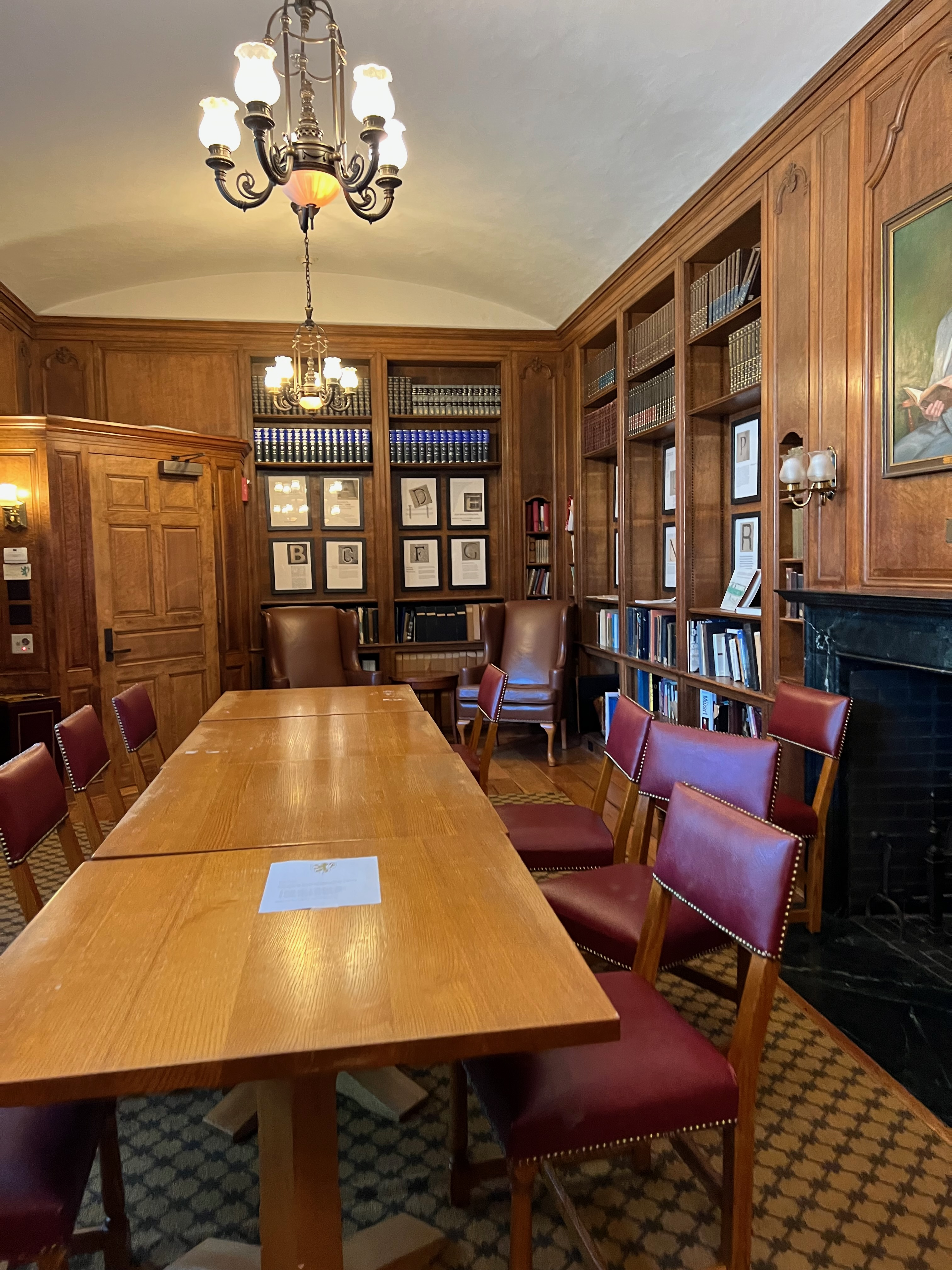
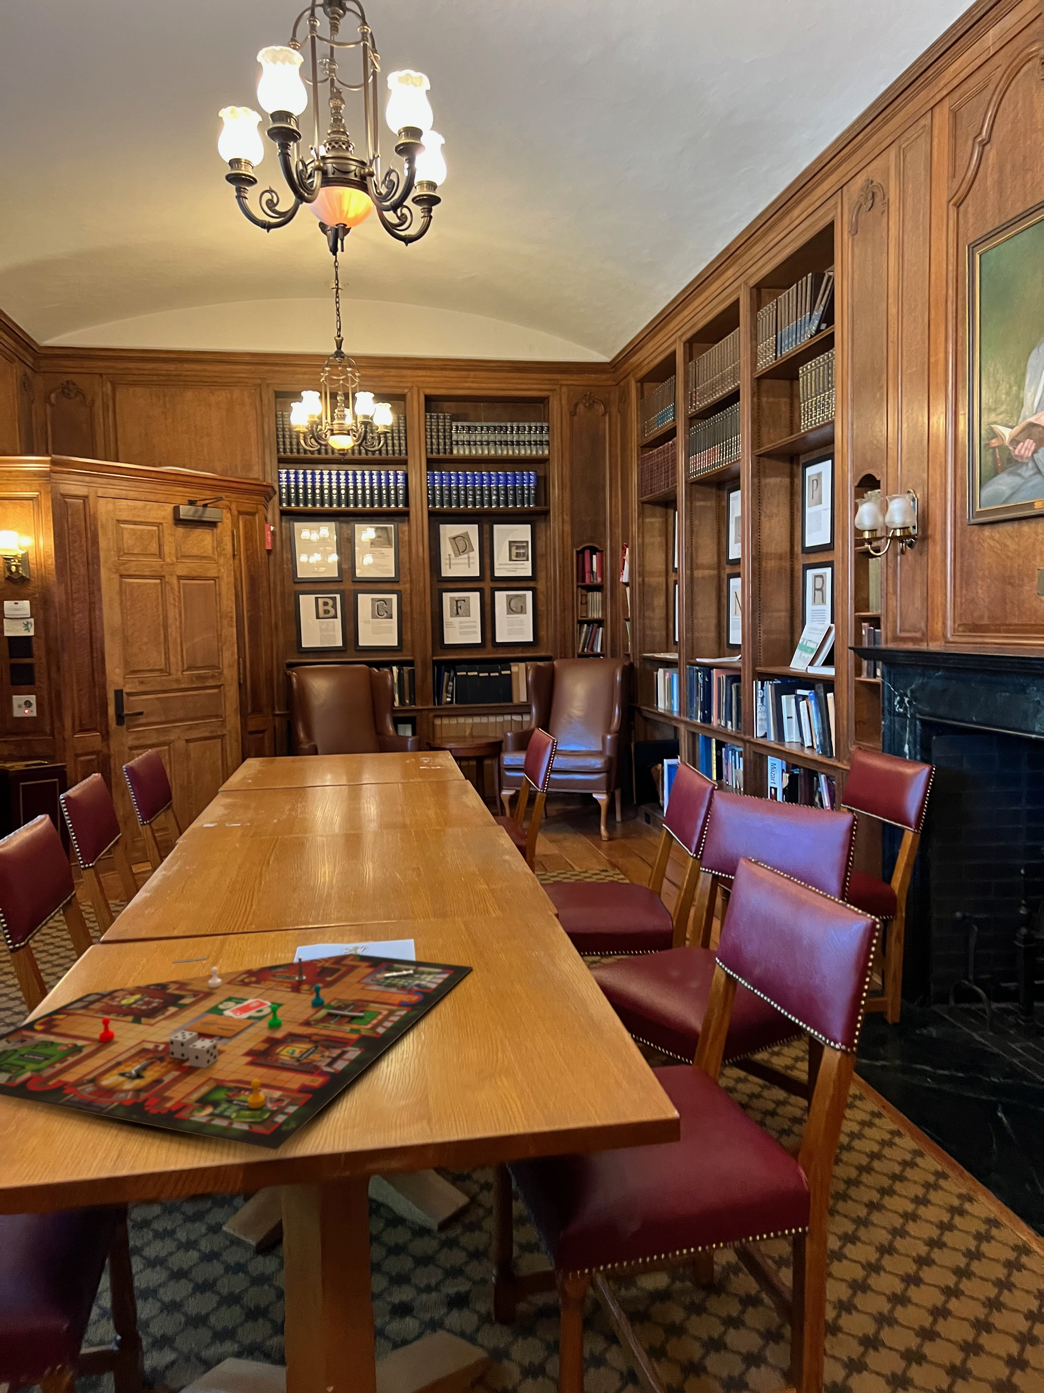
+ gameboard (230, 1003)
